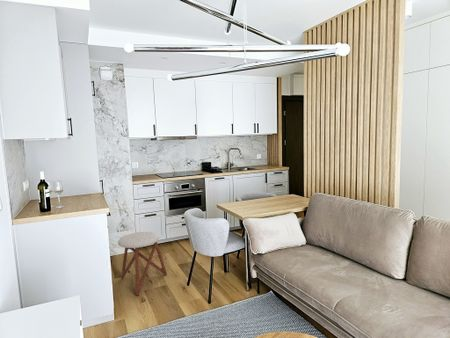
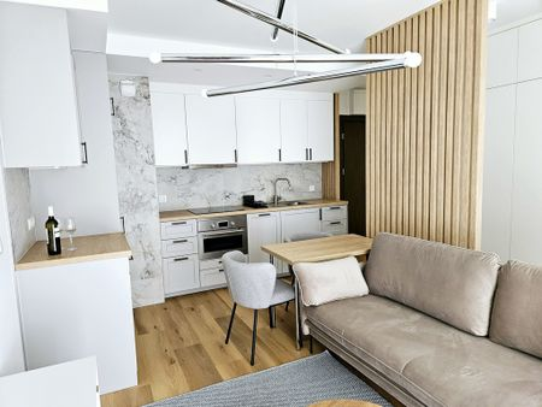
- stool (144, 258)
